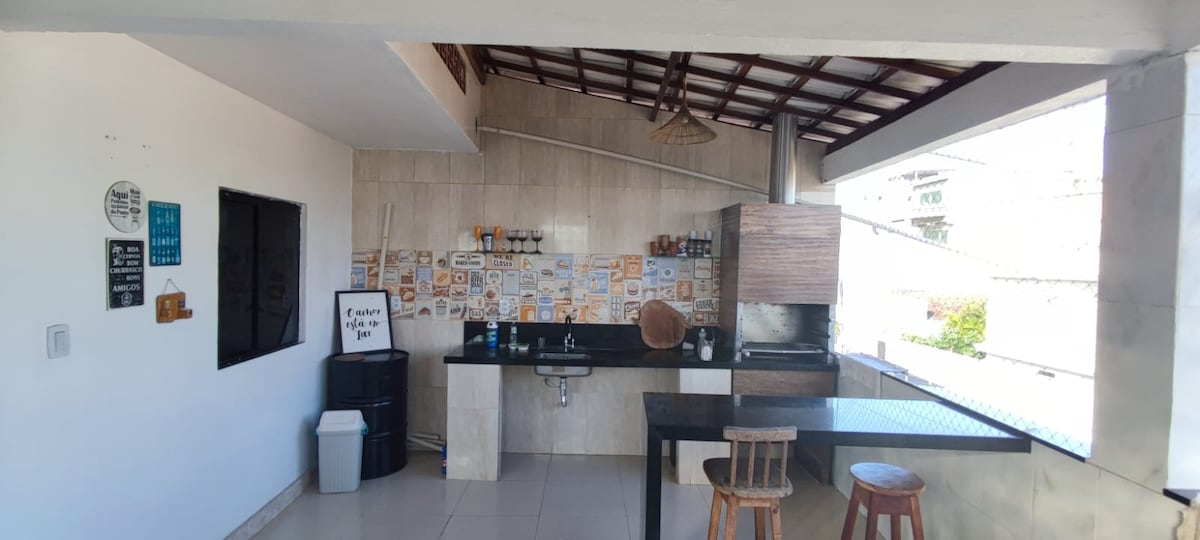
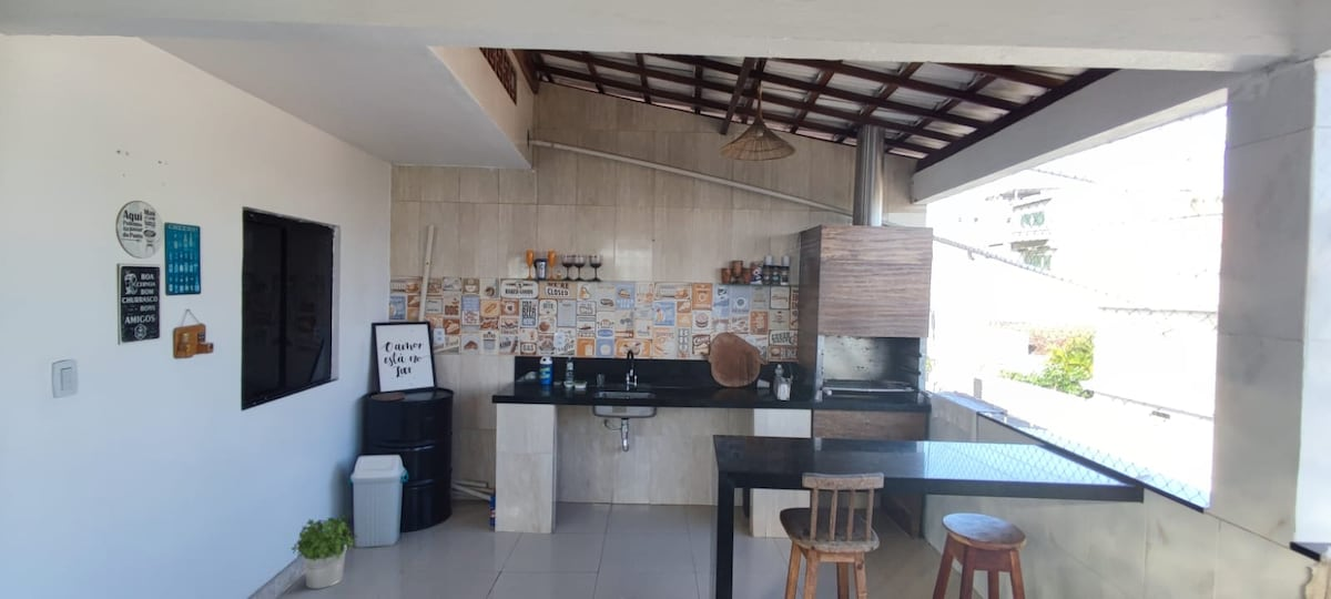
+ potted plant (325, 549)
